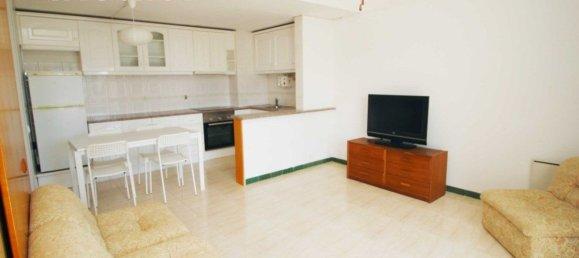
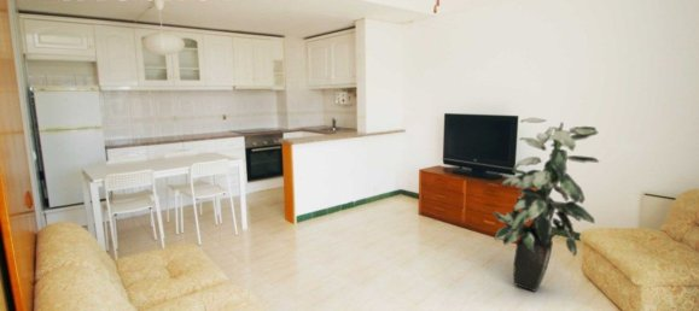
+ indoor plant (541, 204)
